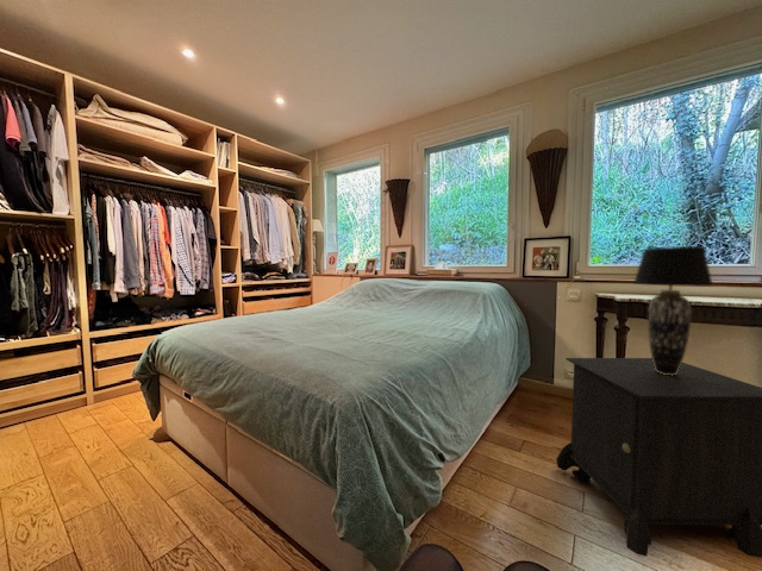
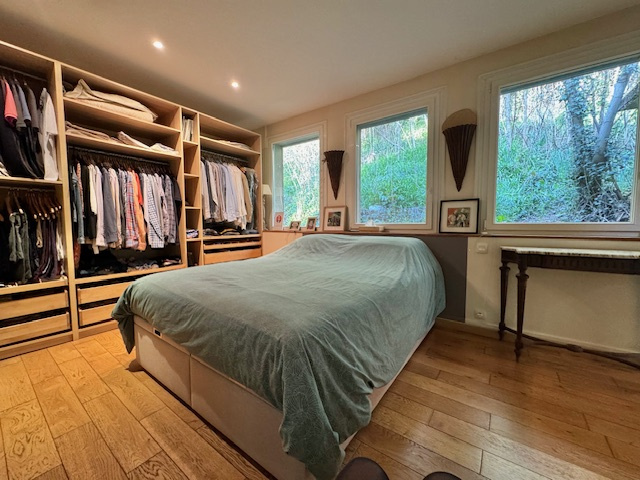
- table lamp (669, 310)
- nightstand (651, 440)
